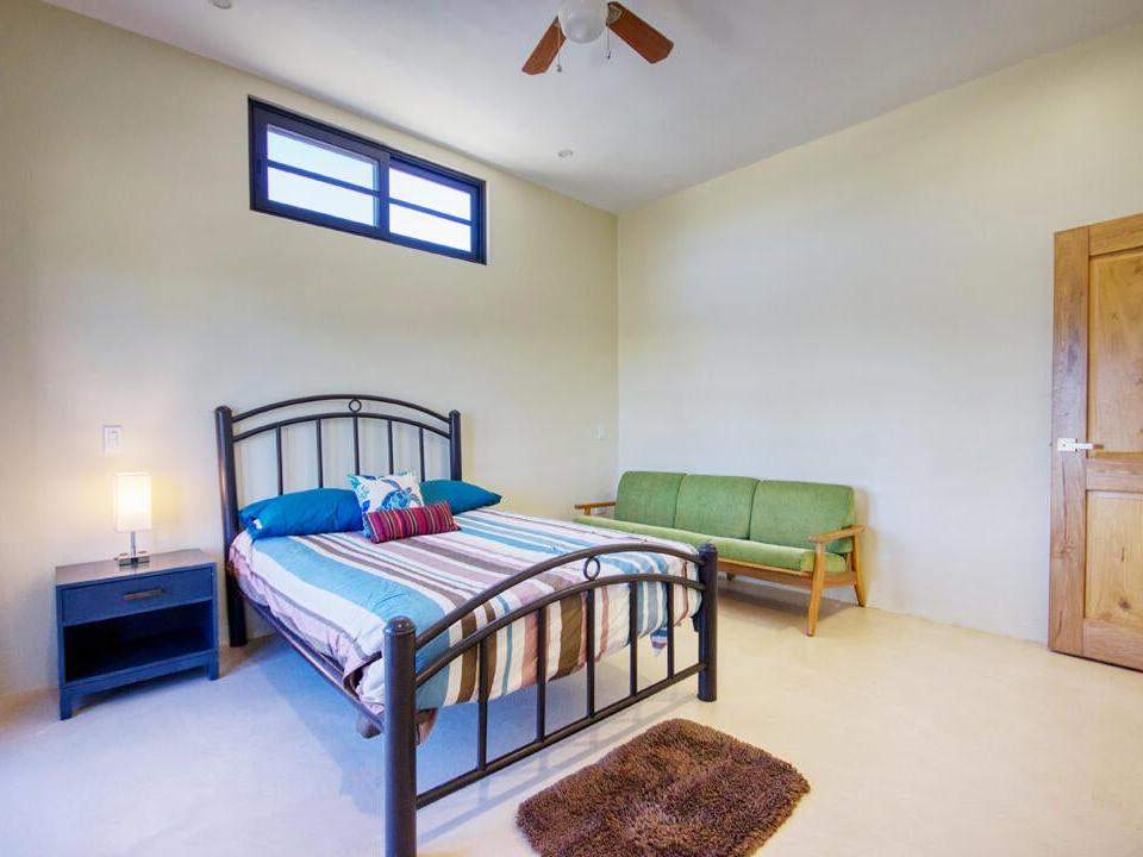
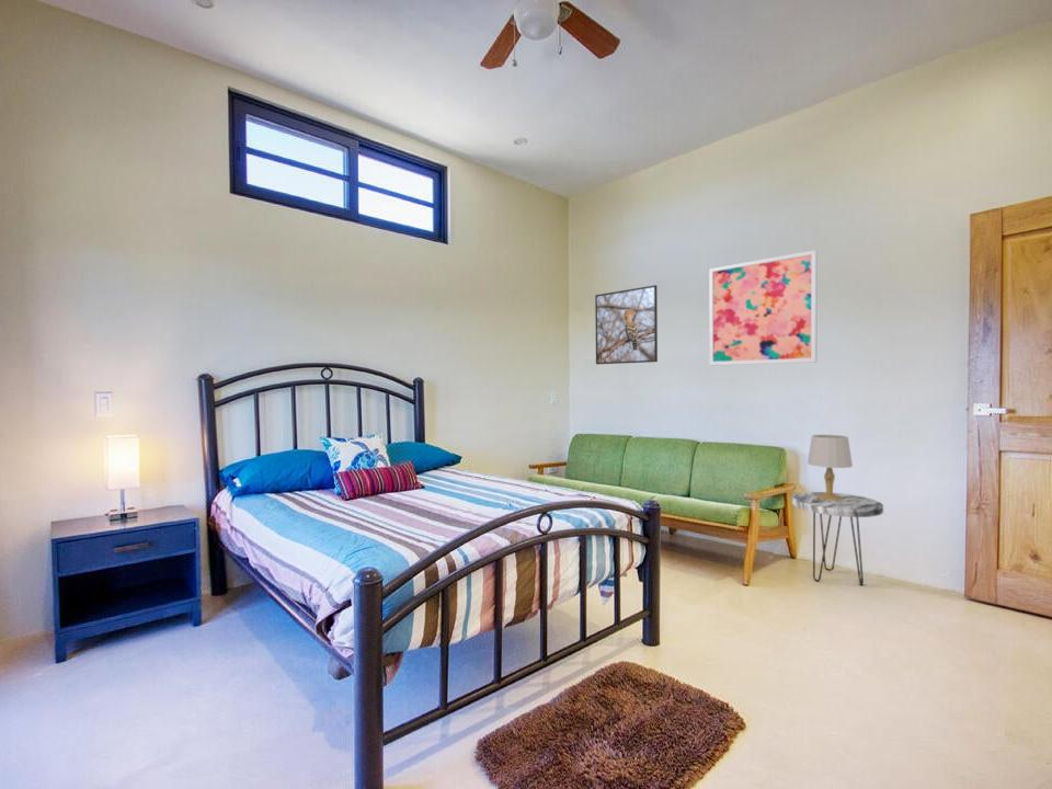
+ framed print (625, 327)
+ wall art (759, 311)
+ side table (836, 539)
+ table lamp (828, 467)
